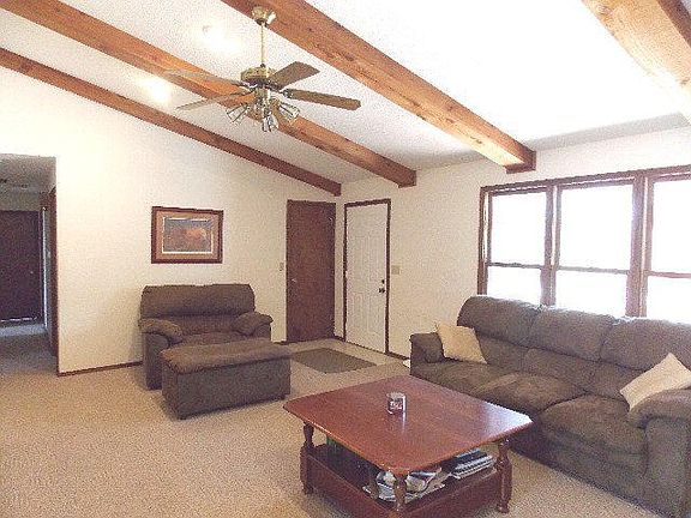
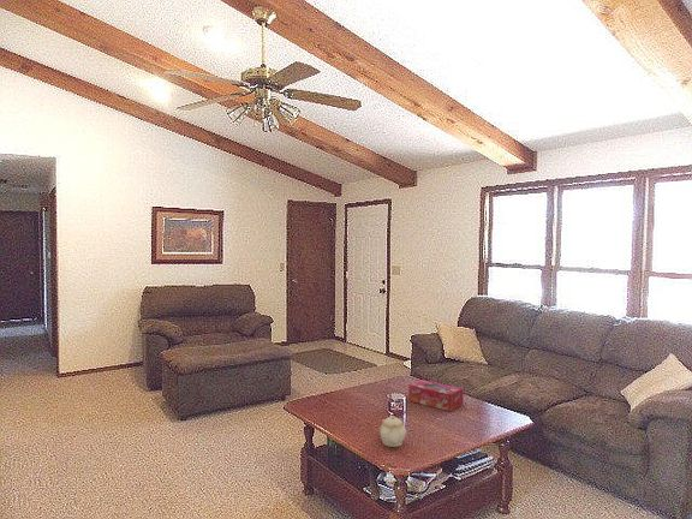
+ teapot (392, 429)
+ tissue box (435, 394)
